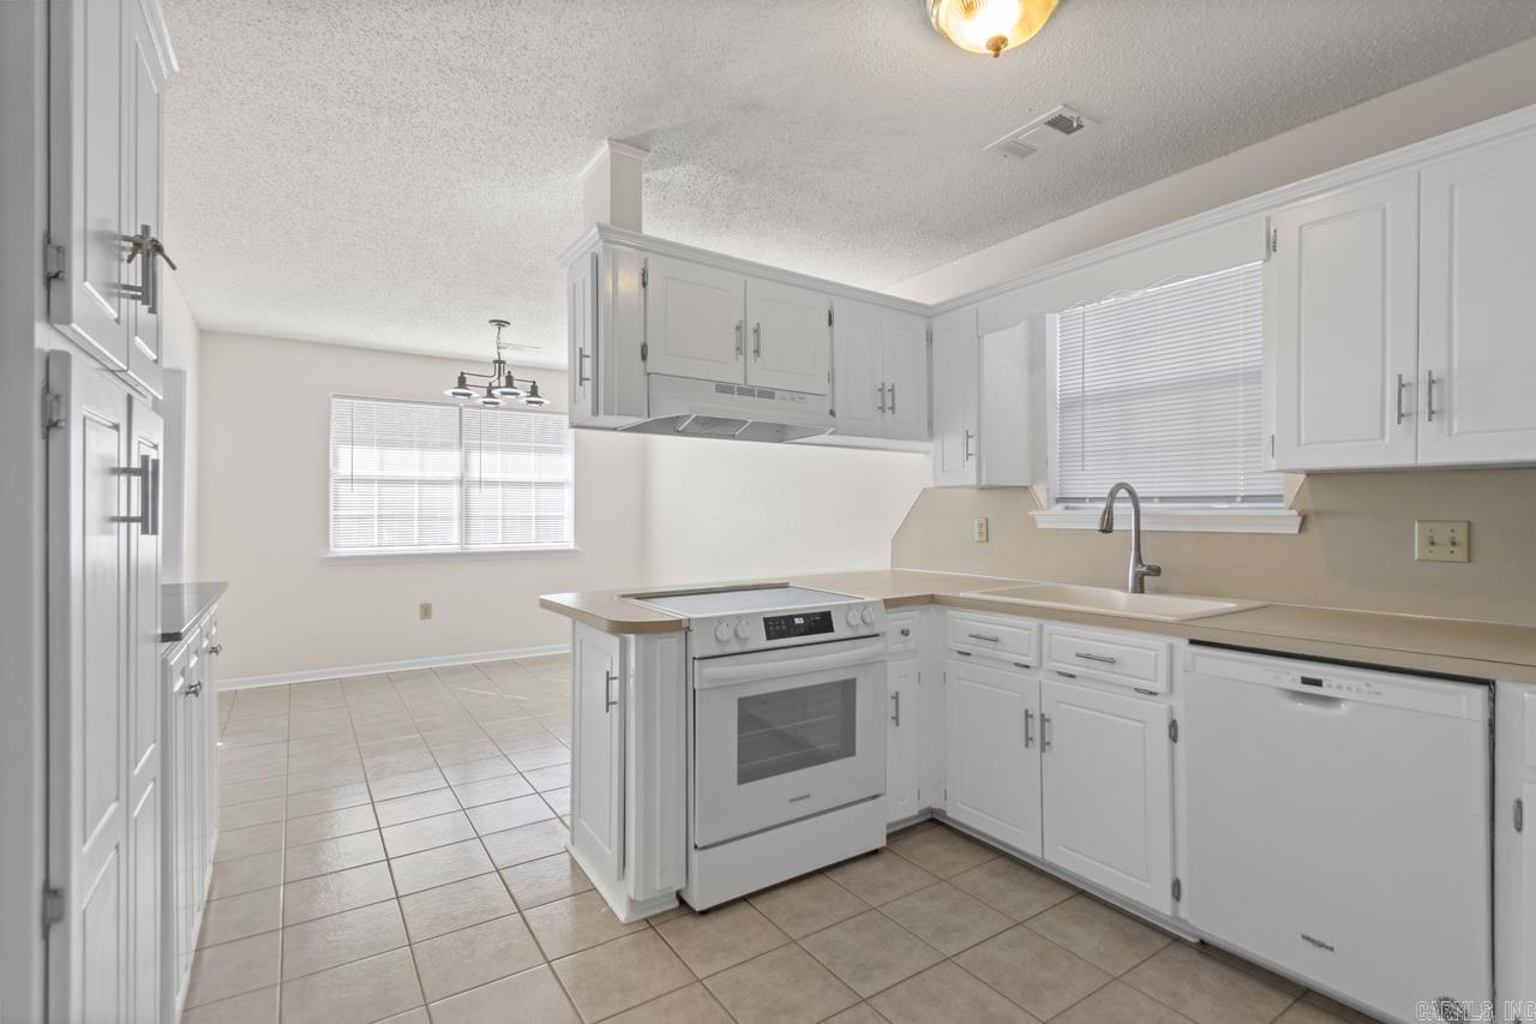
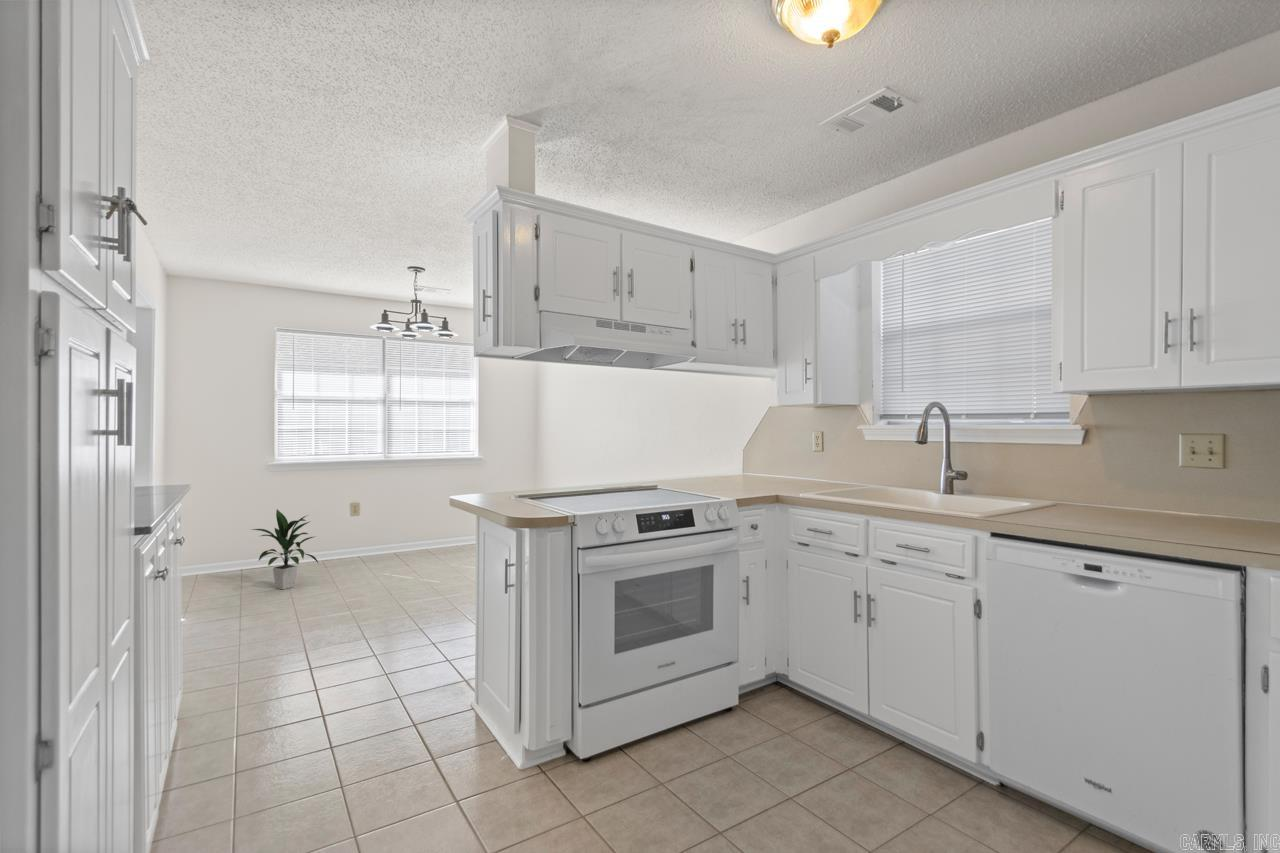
+ indoor plant (288, 548)
